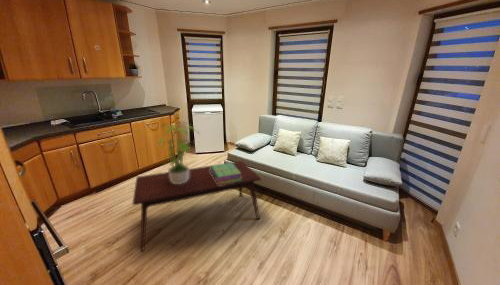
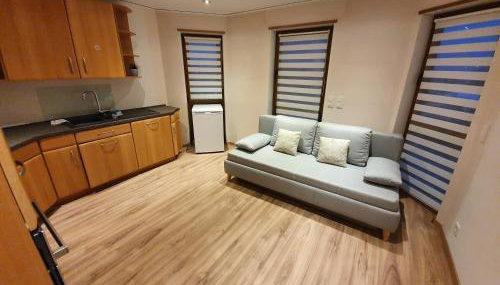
- potted plant (181, 151)
- stack of books (225, 172)
- coffee table (199, 196)
